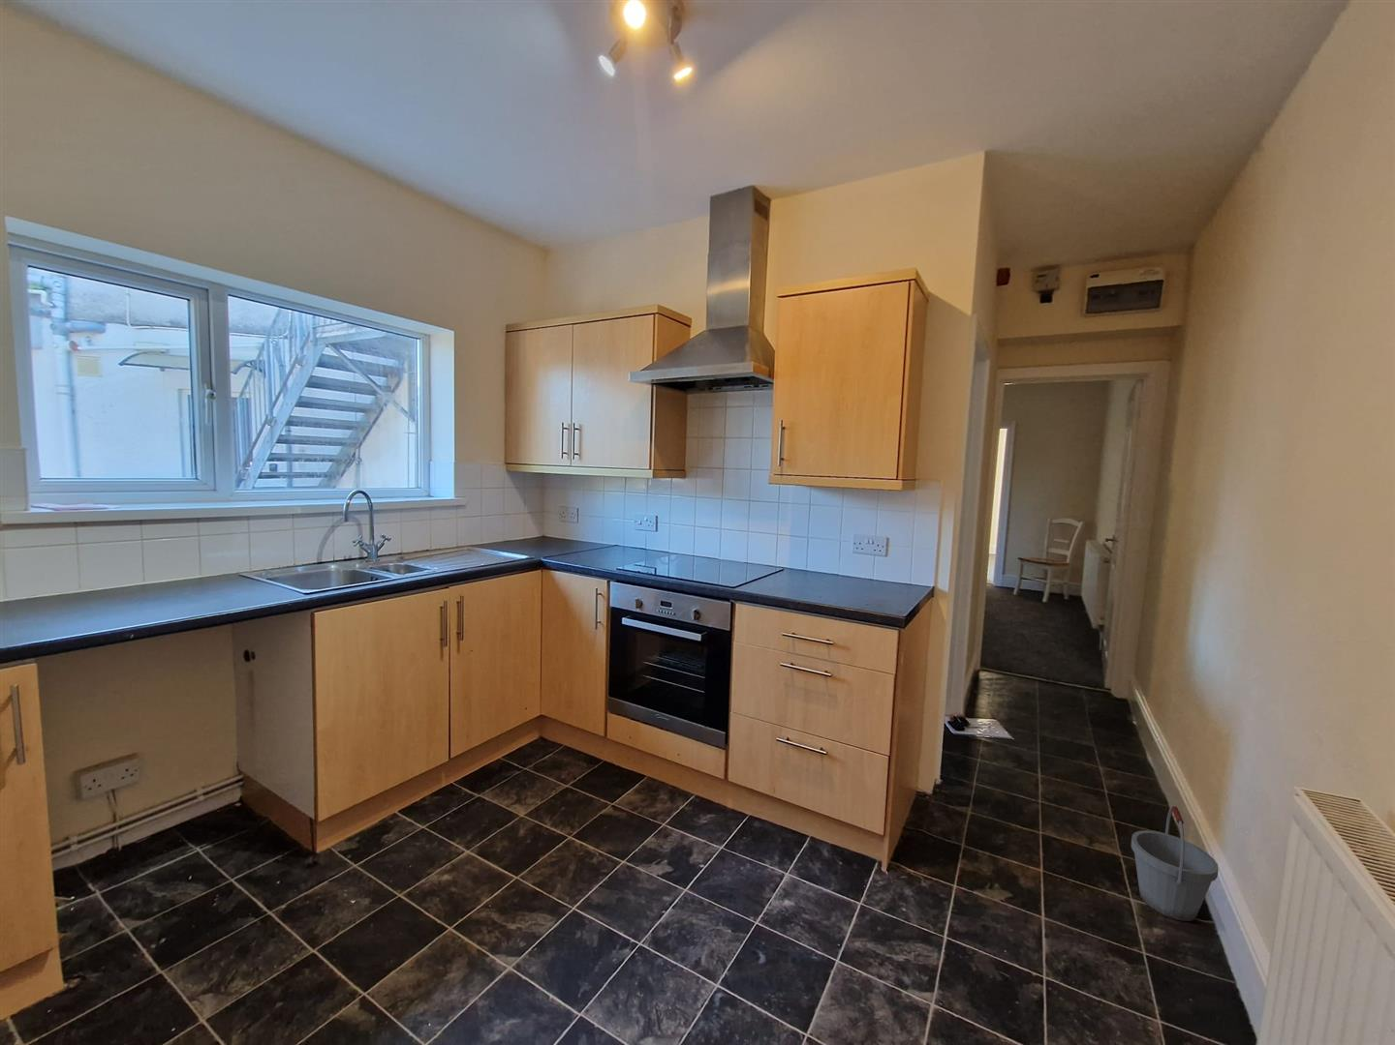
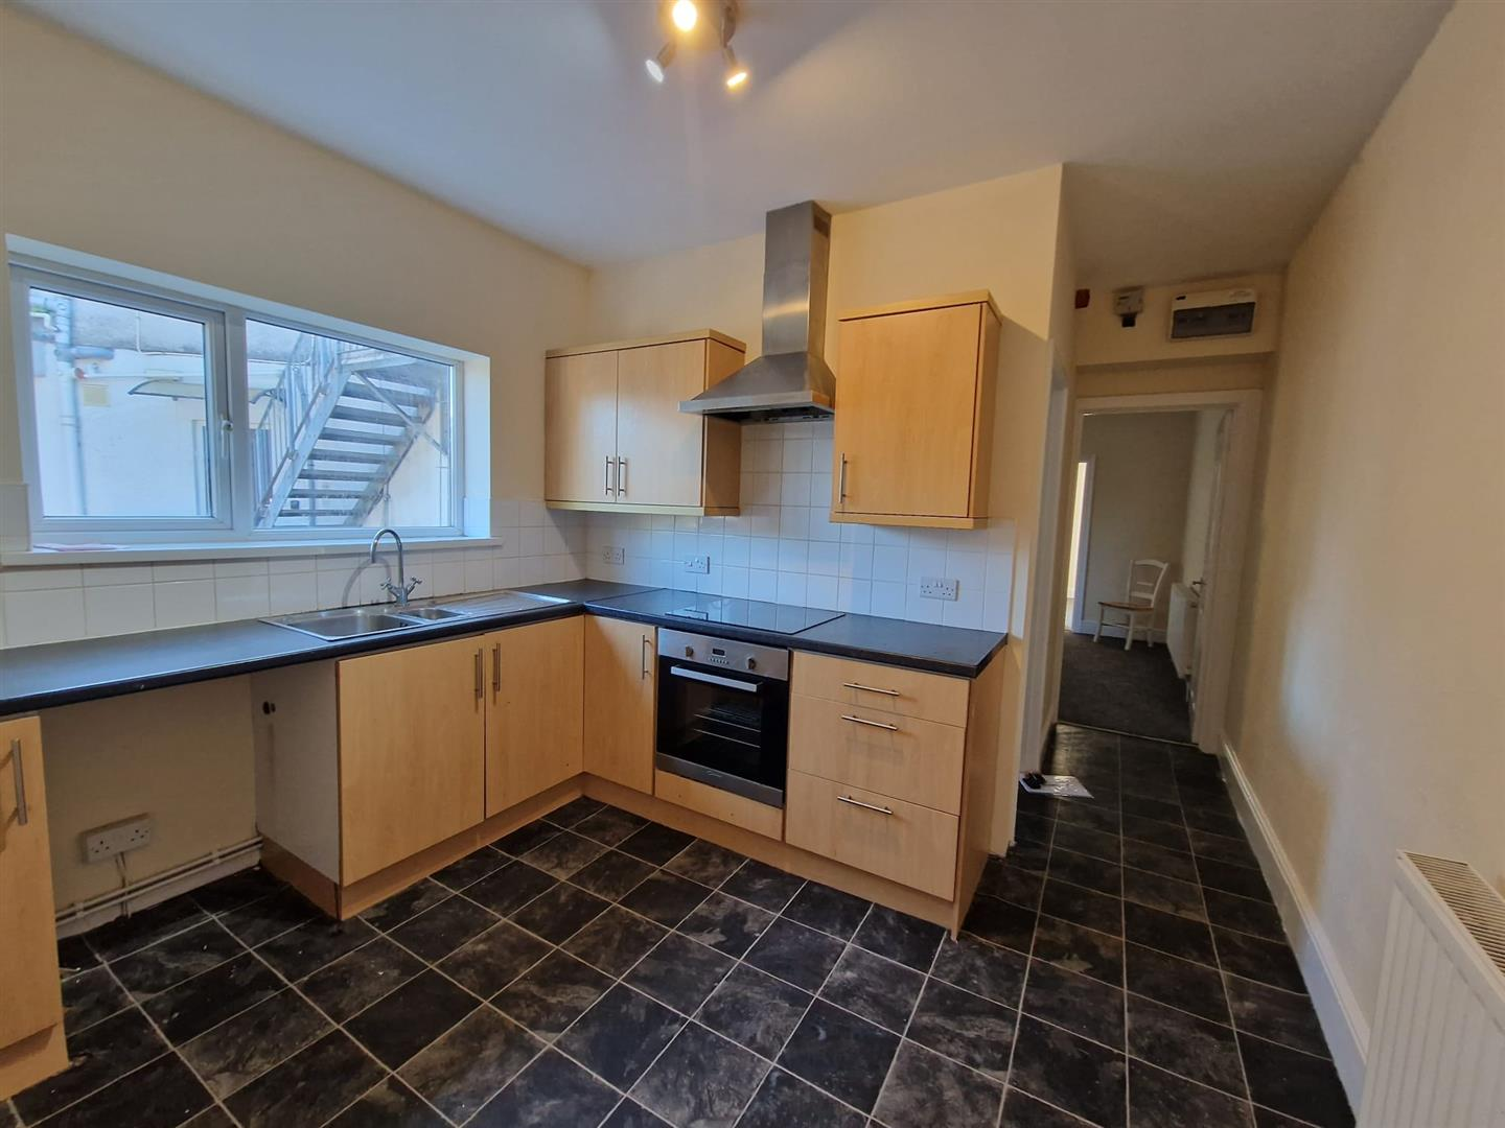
- bucket (1172, 858)
